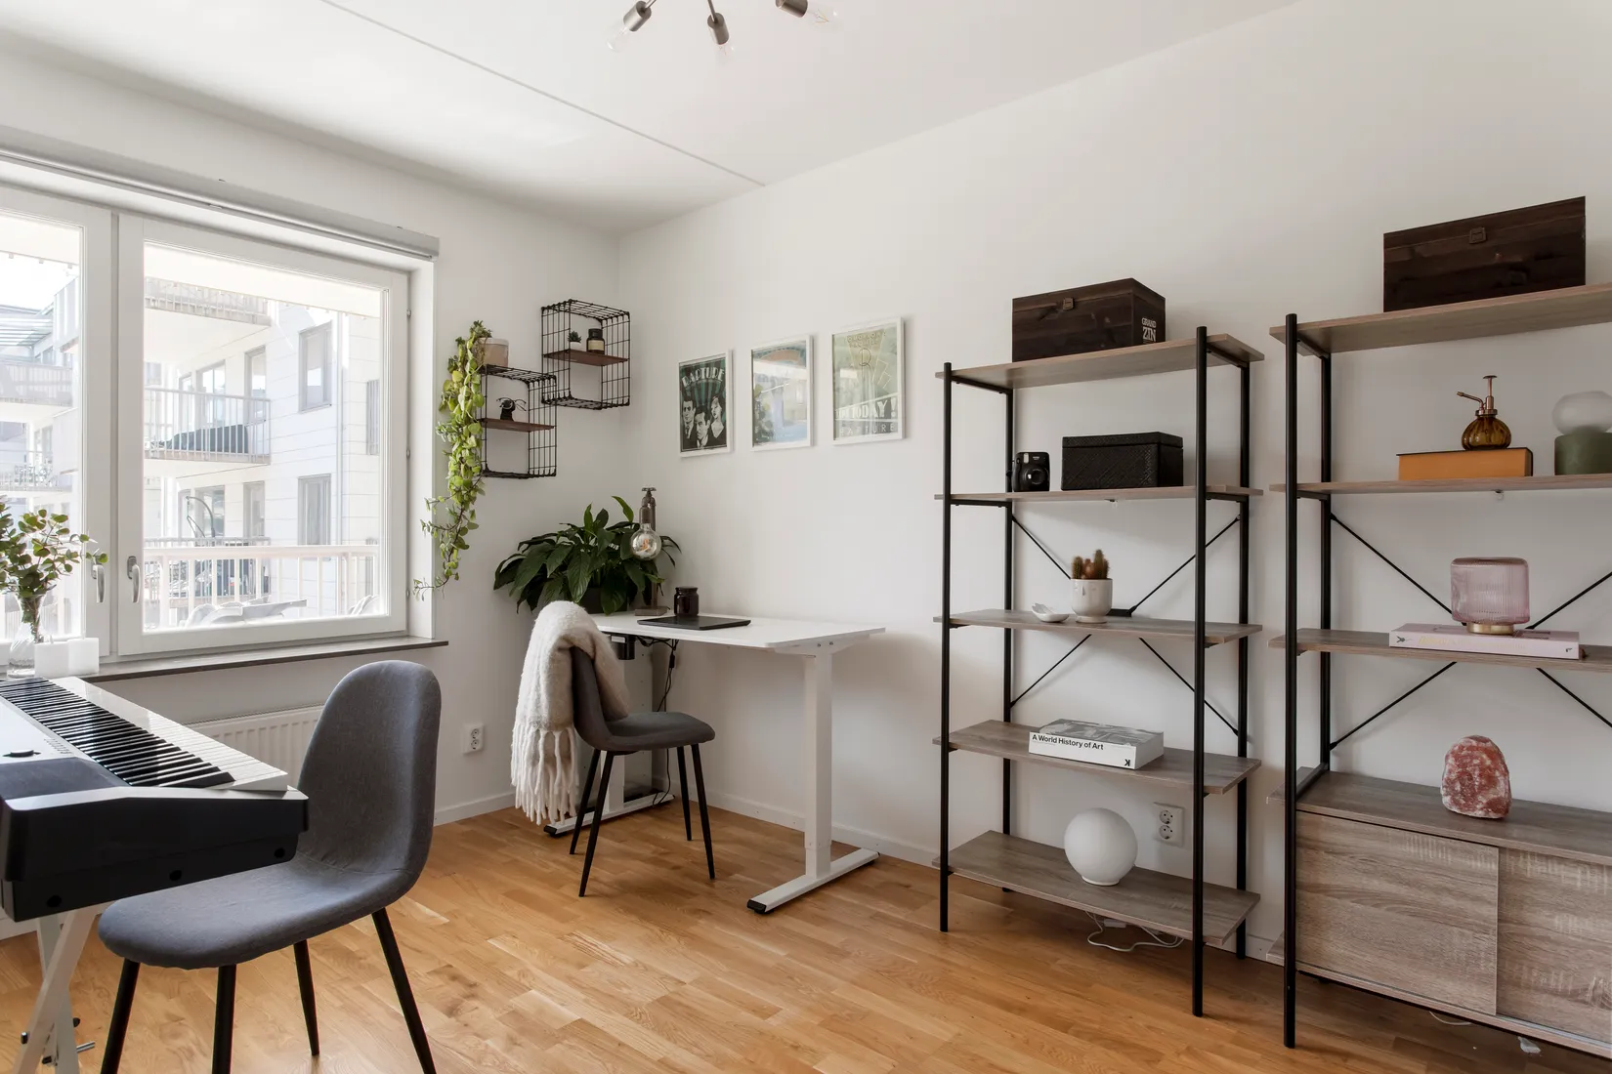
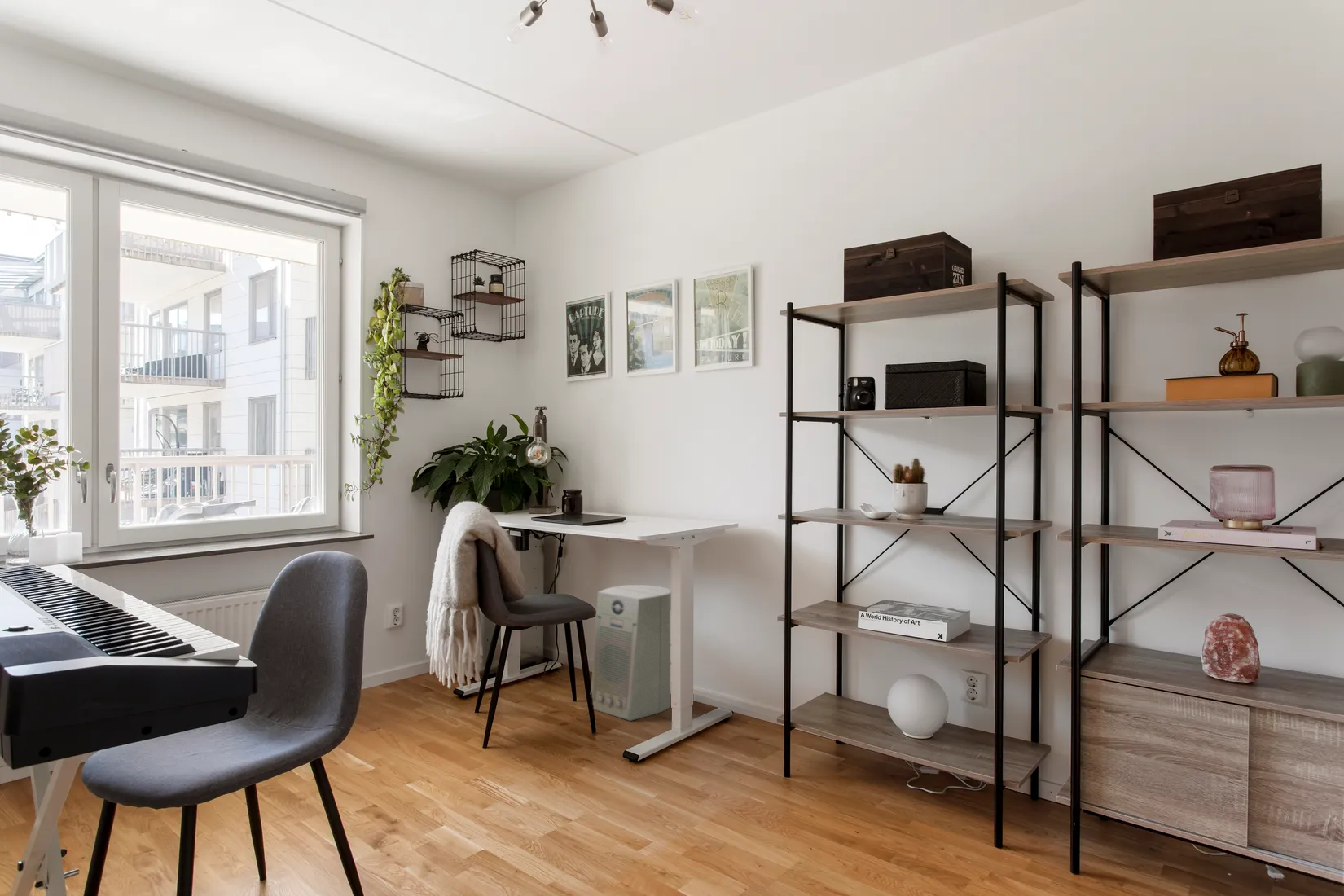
+ fan (638, 647)
